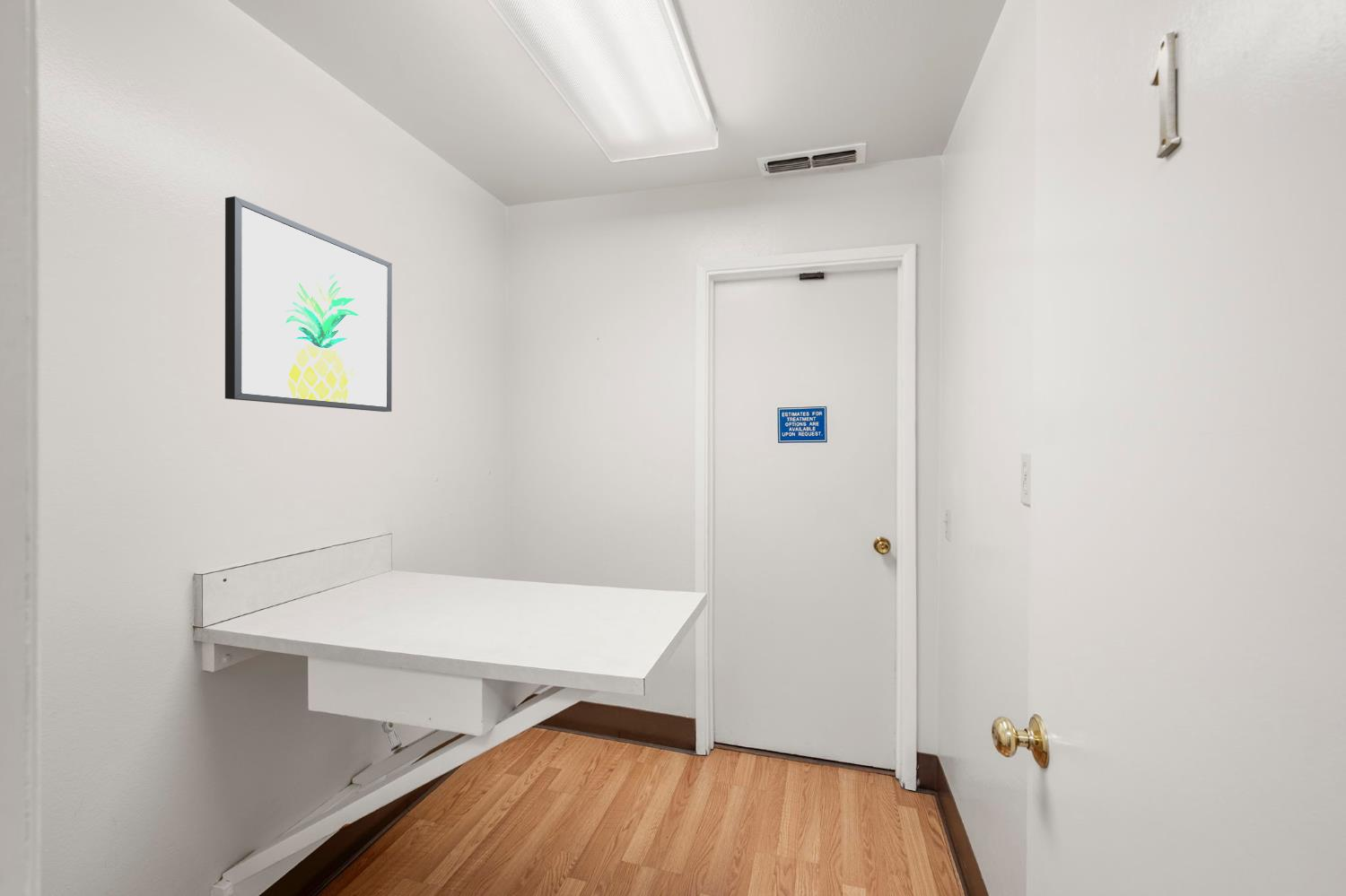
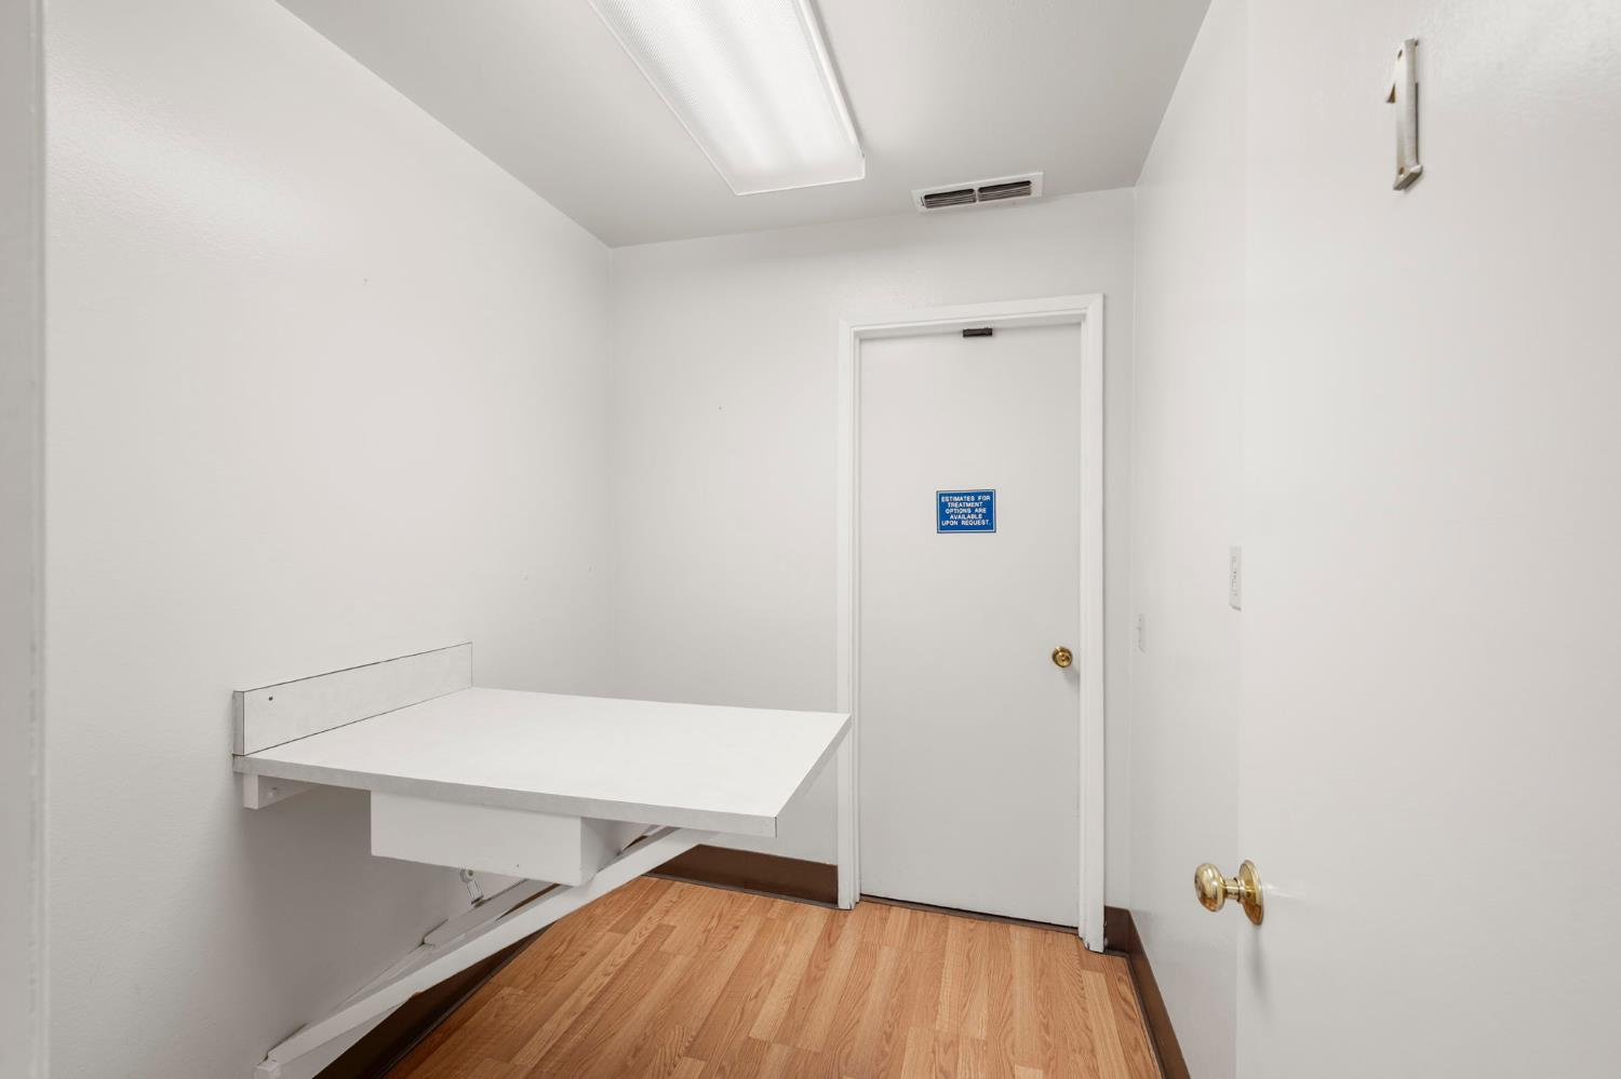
- wall art (320, 320)
